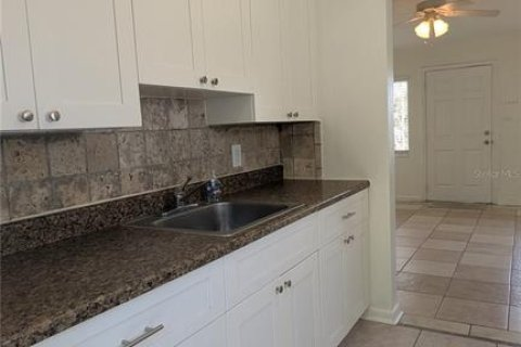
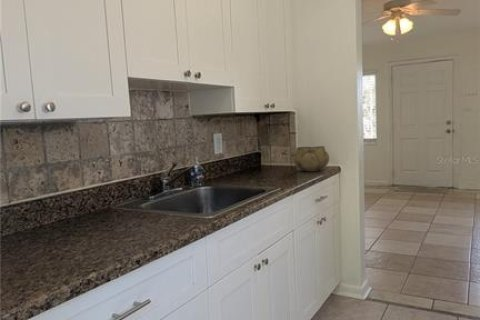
+ decorative bowl (311, 158)
